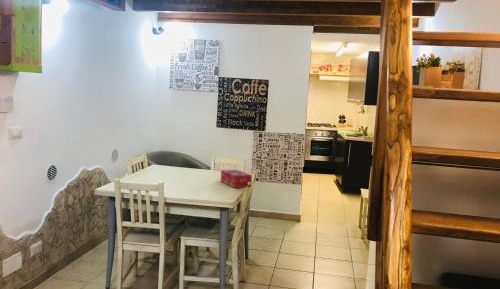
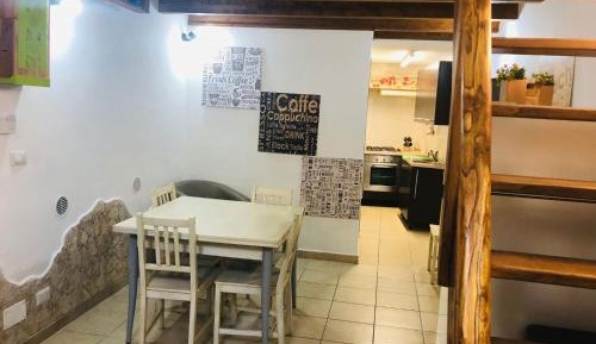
- tissue box (235, 178)
